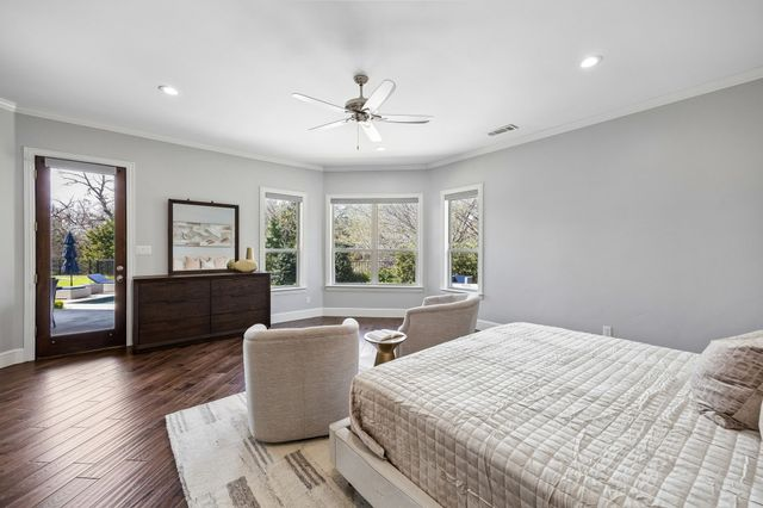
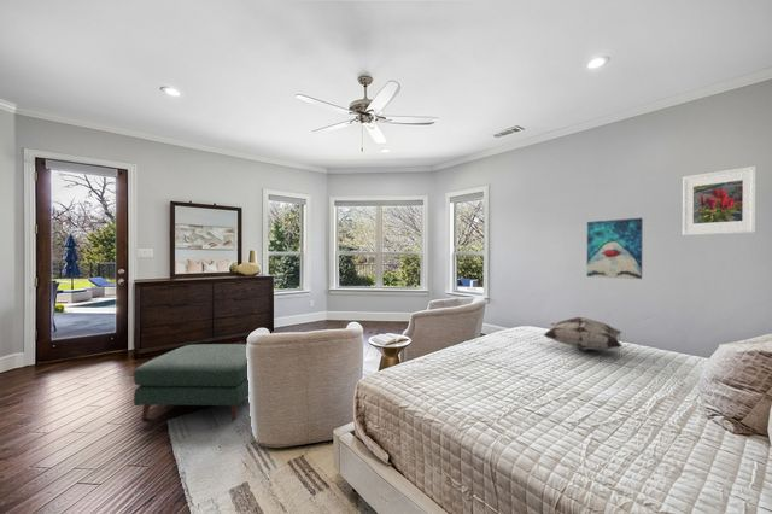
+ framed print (717, 203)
+ wall art (613, 249)
+ decorative pillow (581, 333)
+ ottoman (207, 376)
